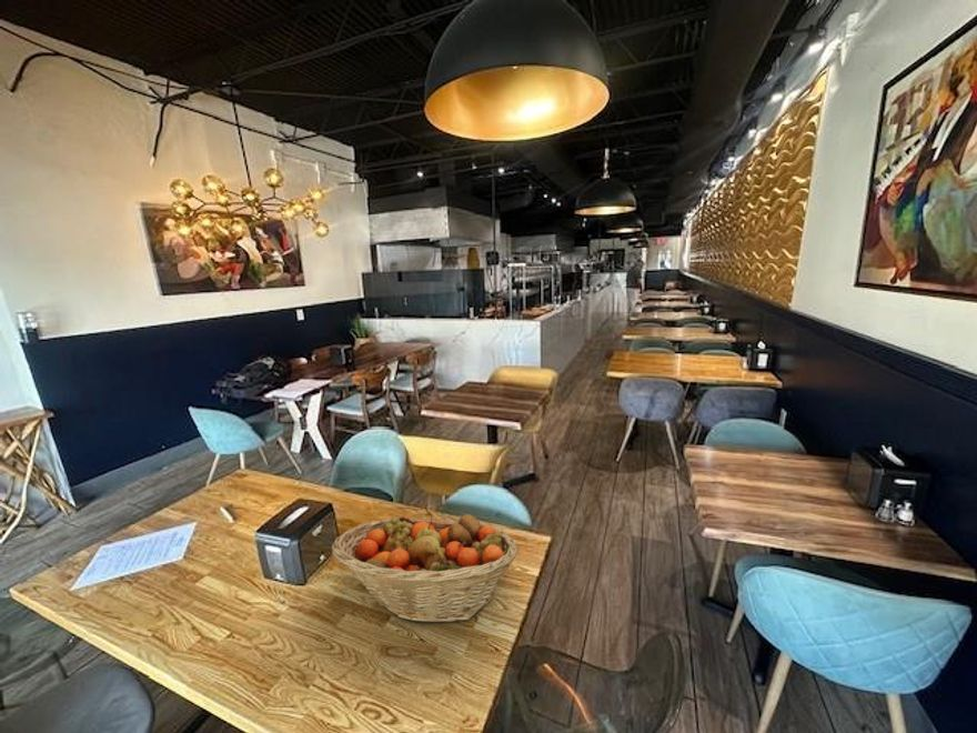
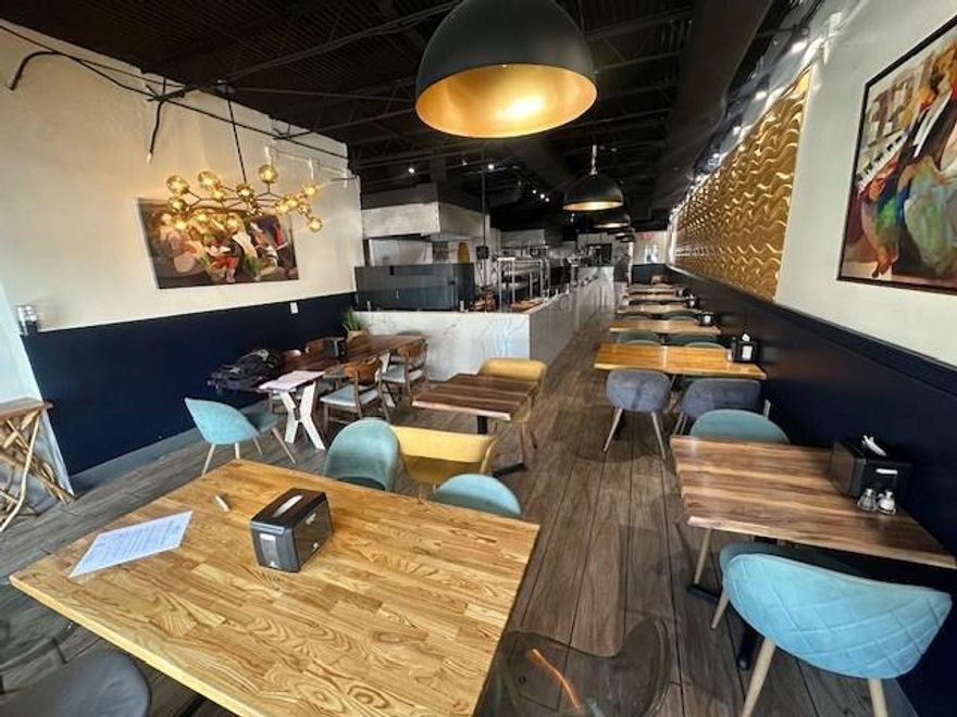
- fruit basket (426, 555)
